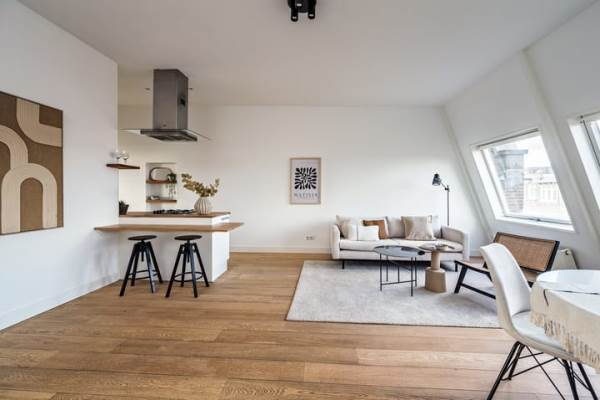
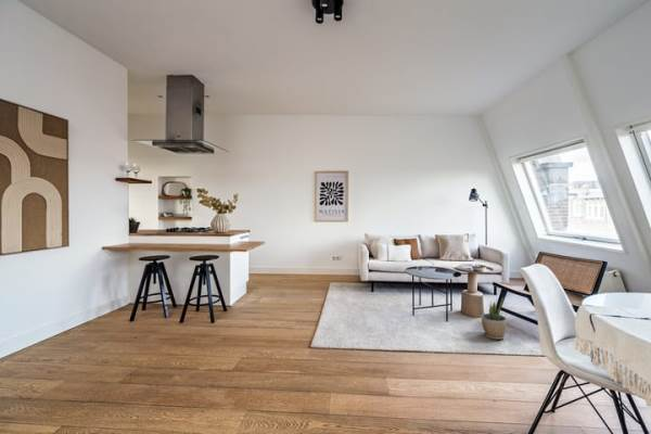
+ potted plant (493, 316)
